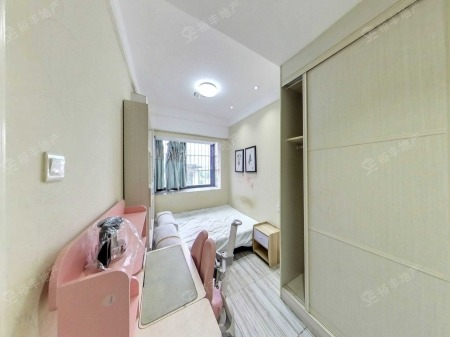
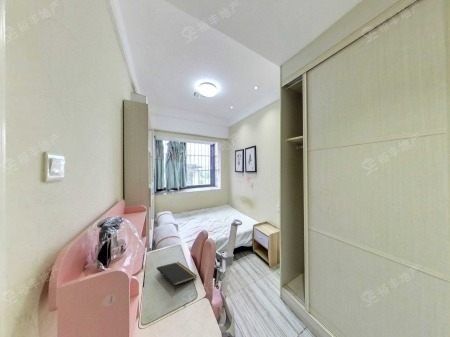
+ notepad (176, 272)
